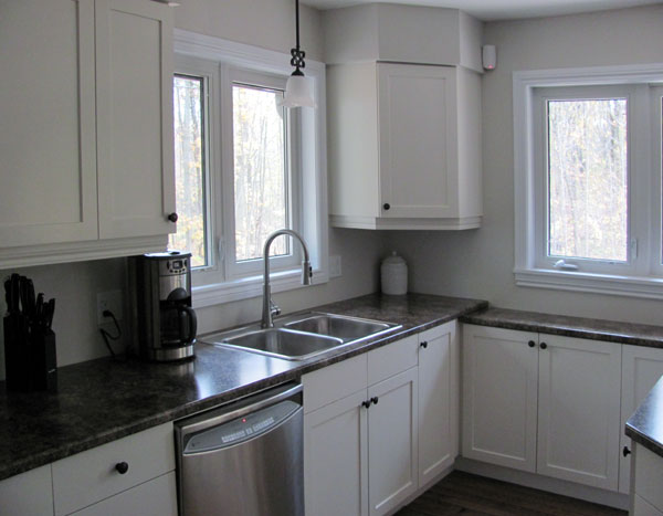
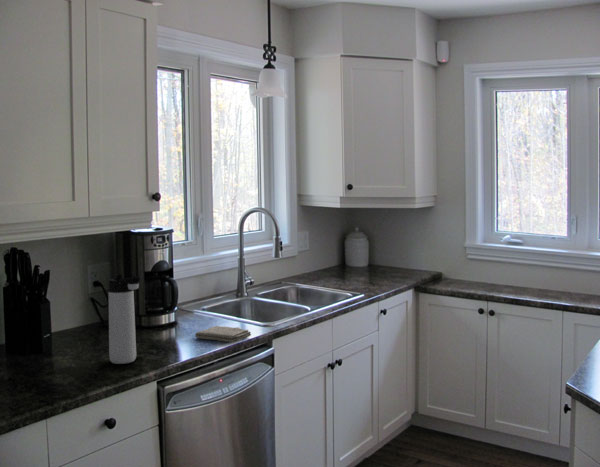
+ thermos bottle (126, 318)
+ washcloth (223, 333)
